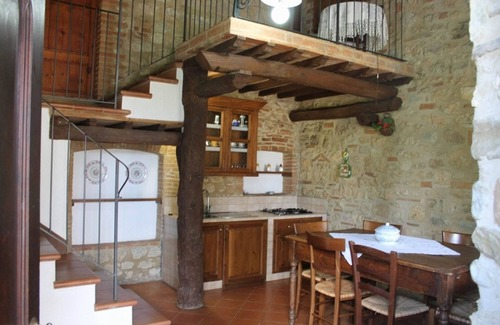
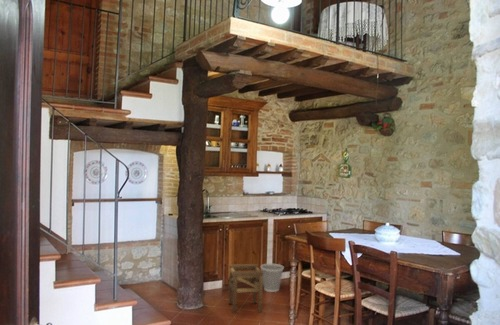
+ stool (245, 288)
+ wastebasket (271, 278)
